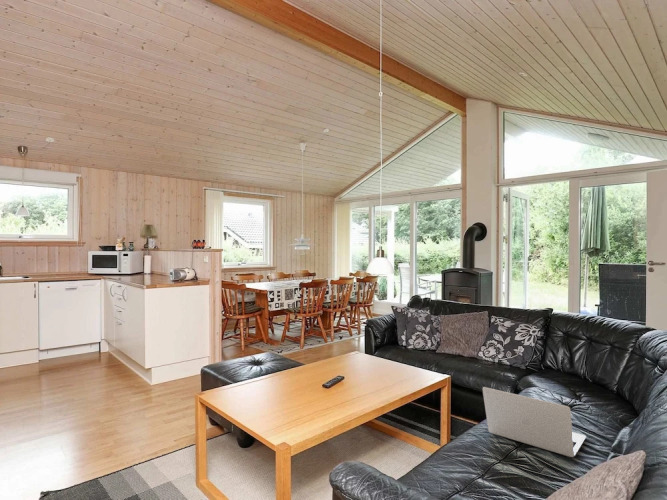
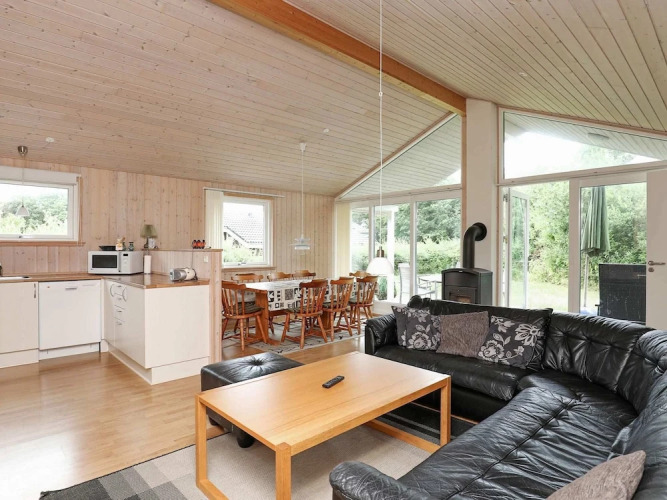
- laptop (534, 412)
